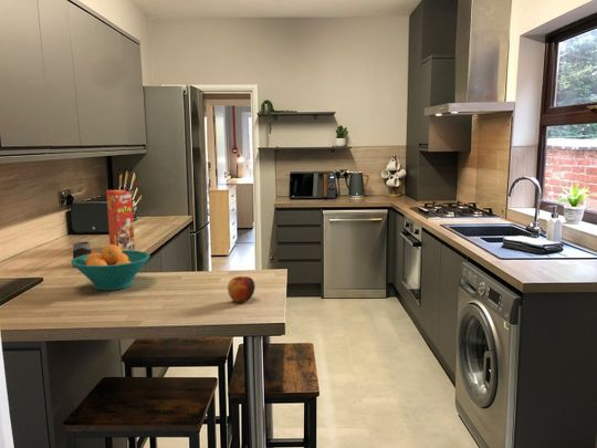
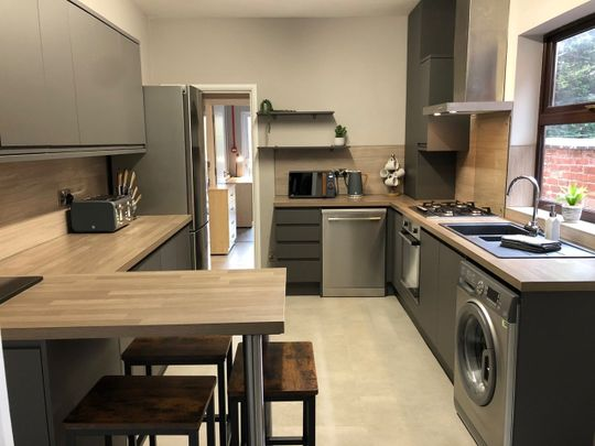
- fruit bowl (112, 265)
- mug (82, 253)
- apple (241, 289)
- cereal box (119, 220)
